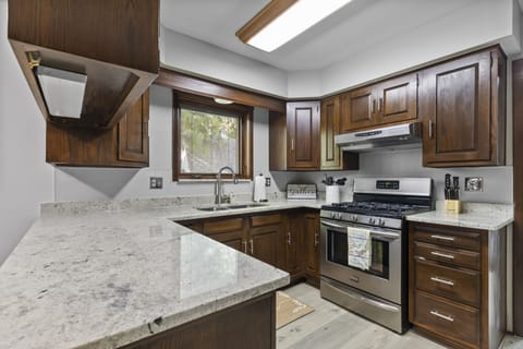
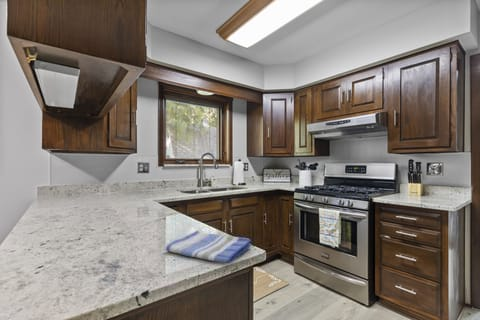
+ dish towel (209, 244)
